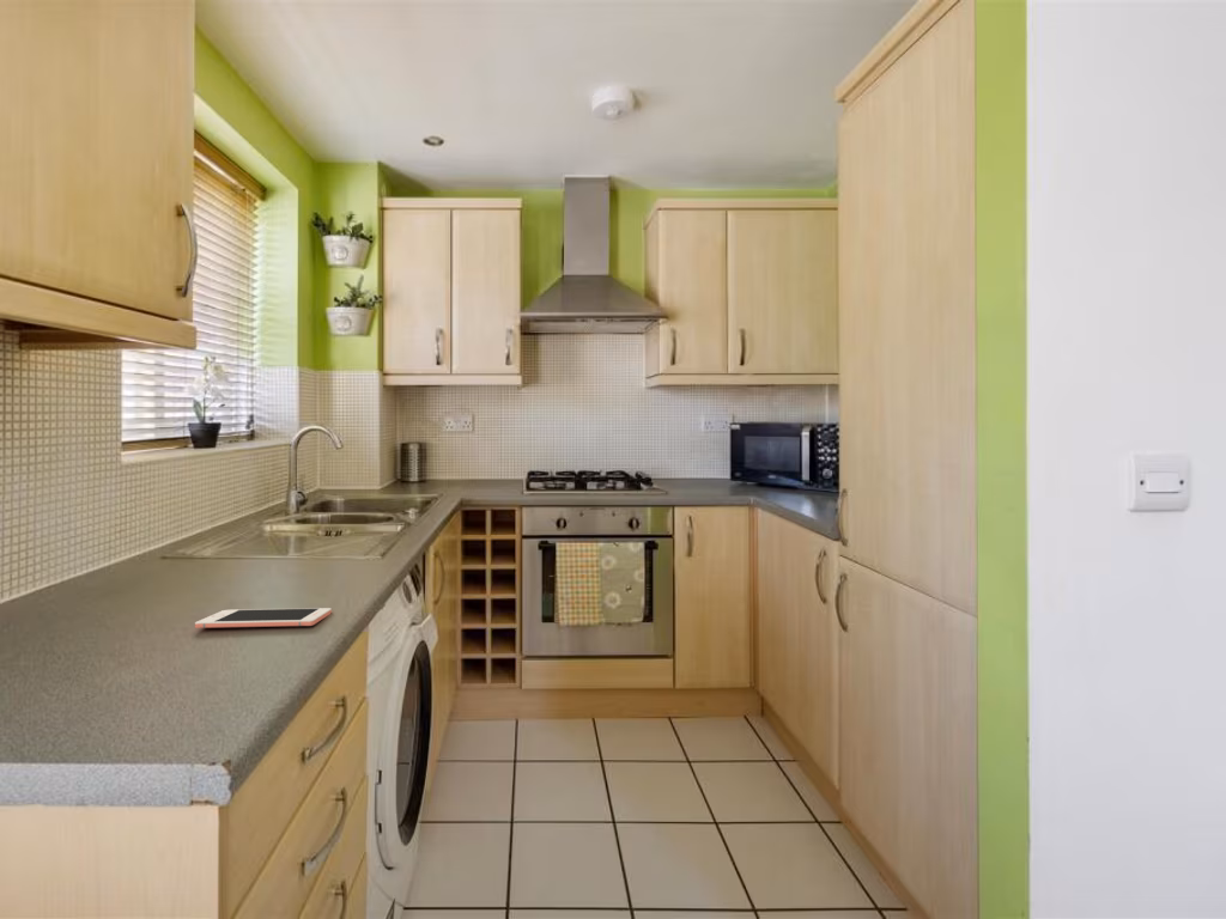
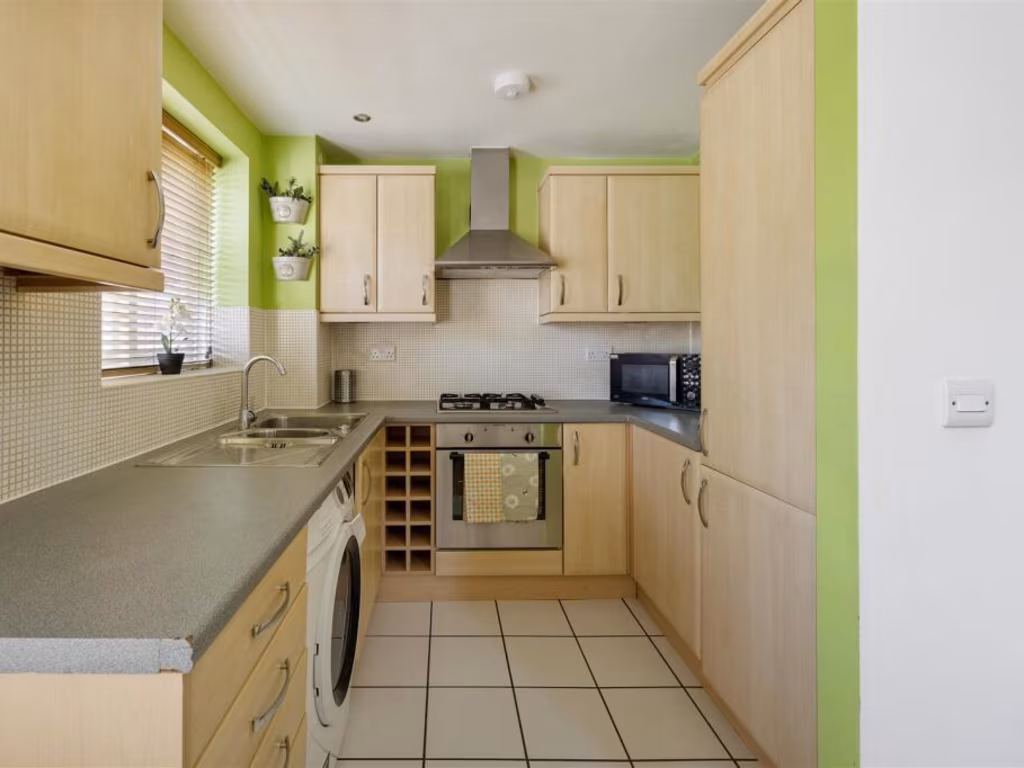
- cell phone (266, 617)
